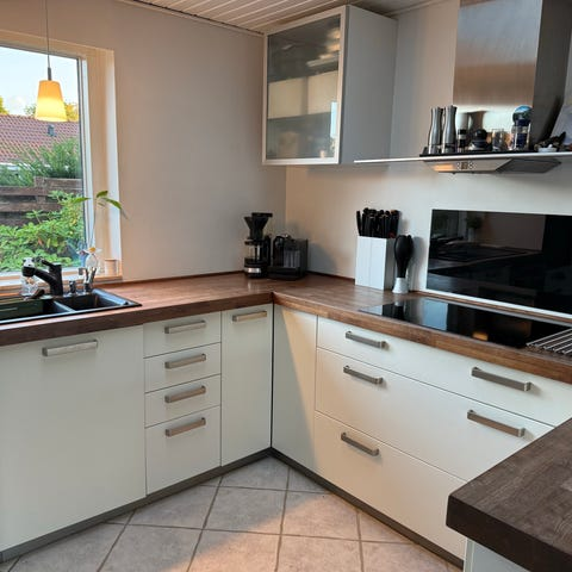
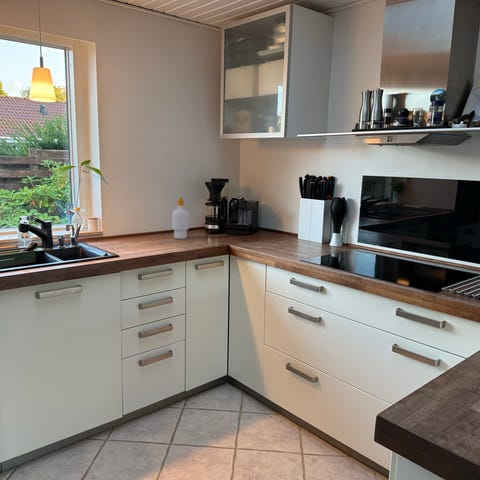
+ soap bottle (180, 218)
